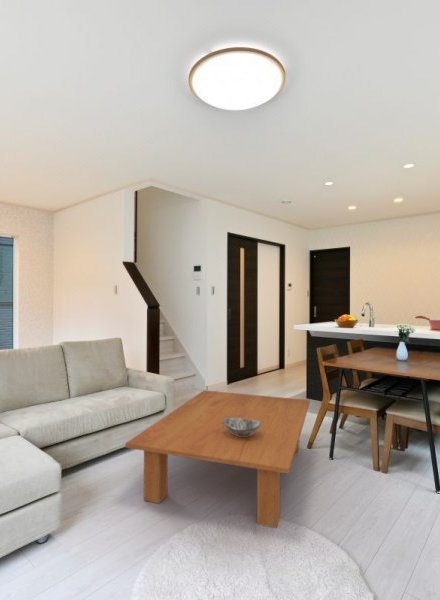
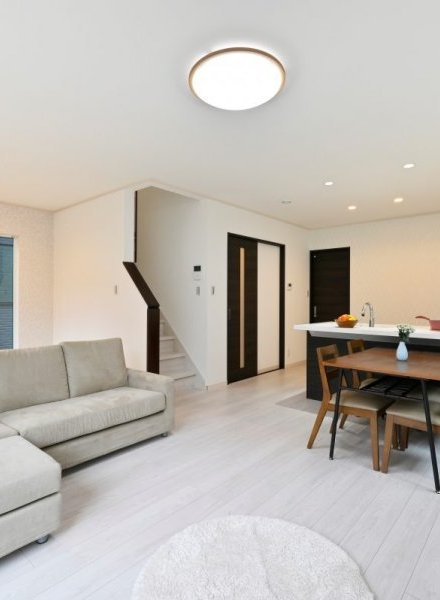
- decorative bowl (242, 428)
- coffee table (233, 443)
